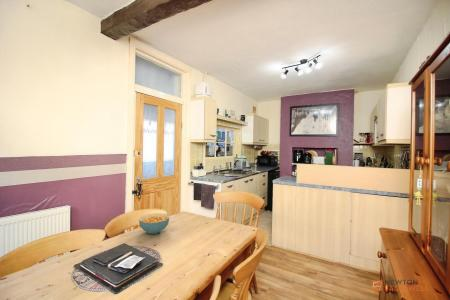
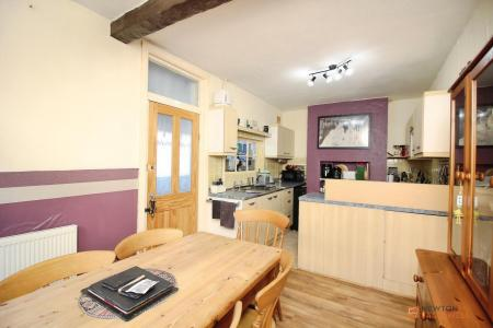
- cereal bowl (154, 224)
